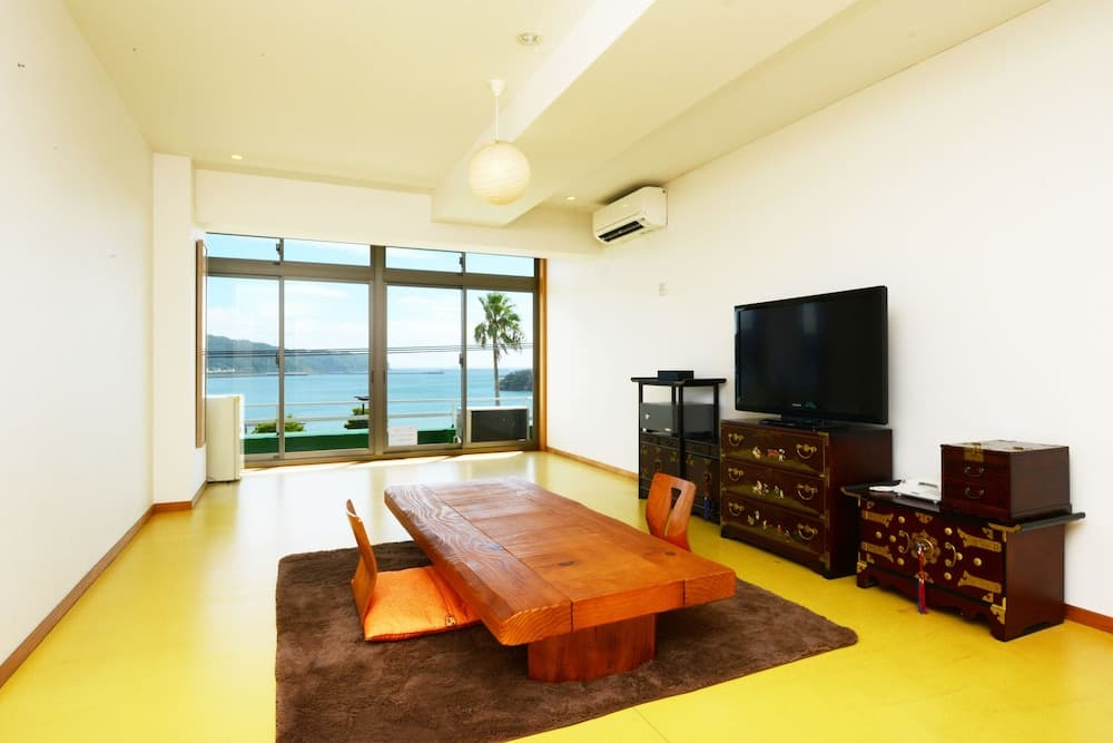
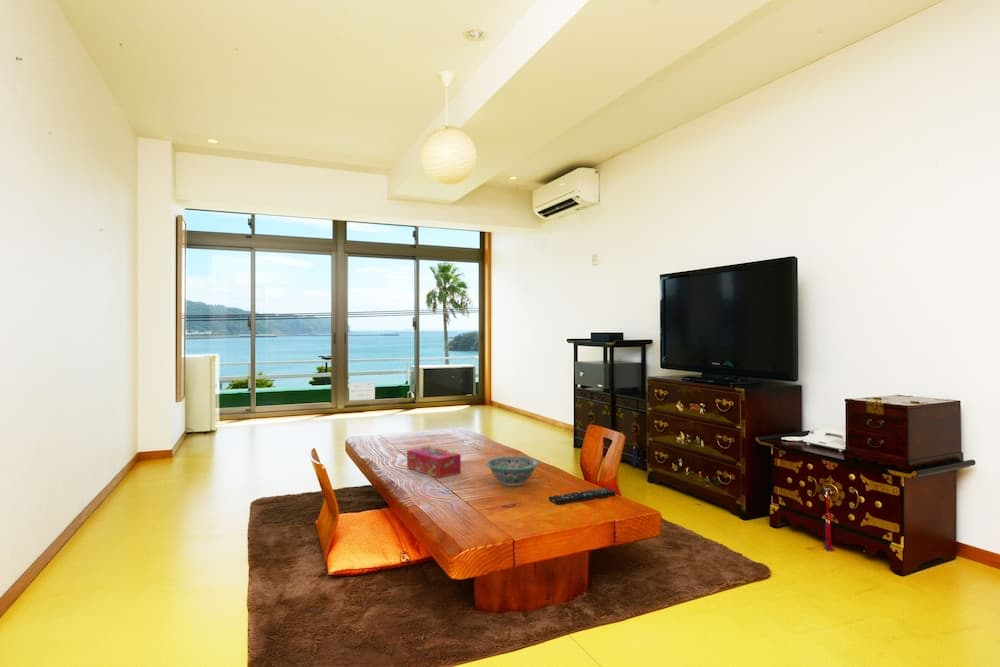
+ decorative bowl (512, 472)
+ remote control (582, 495)
+ tissue box (433, 461)
